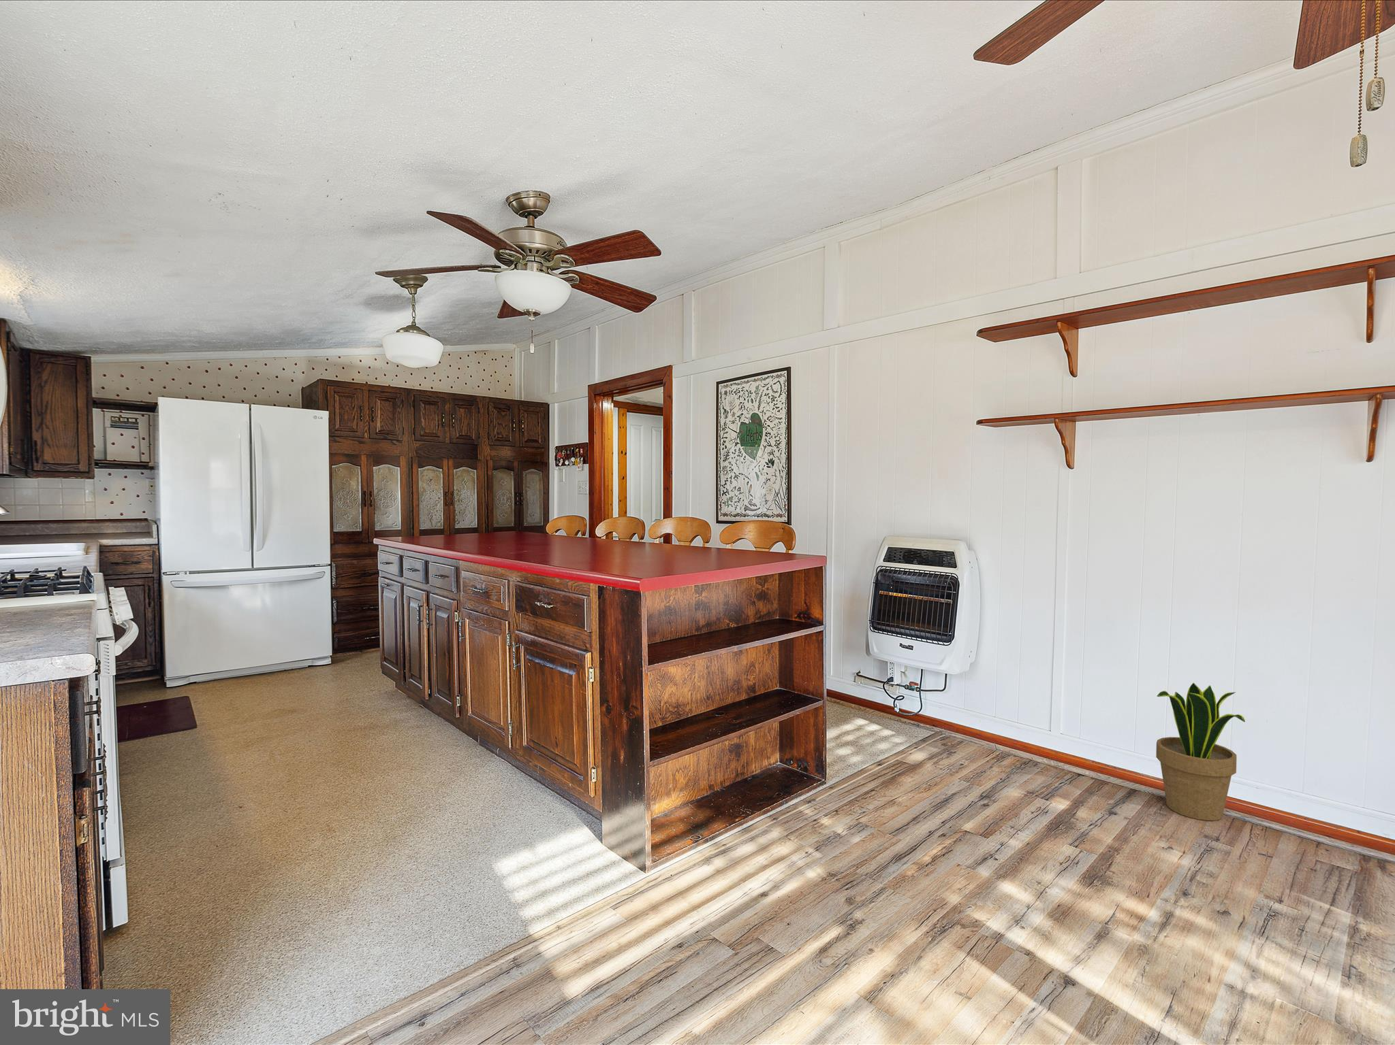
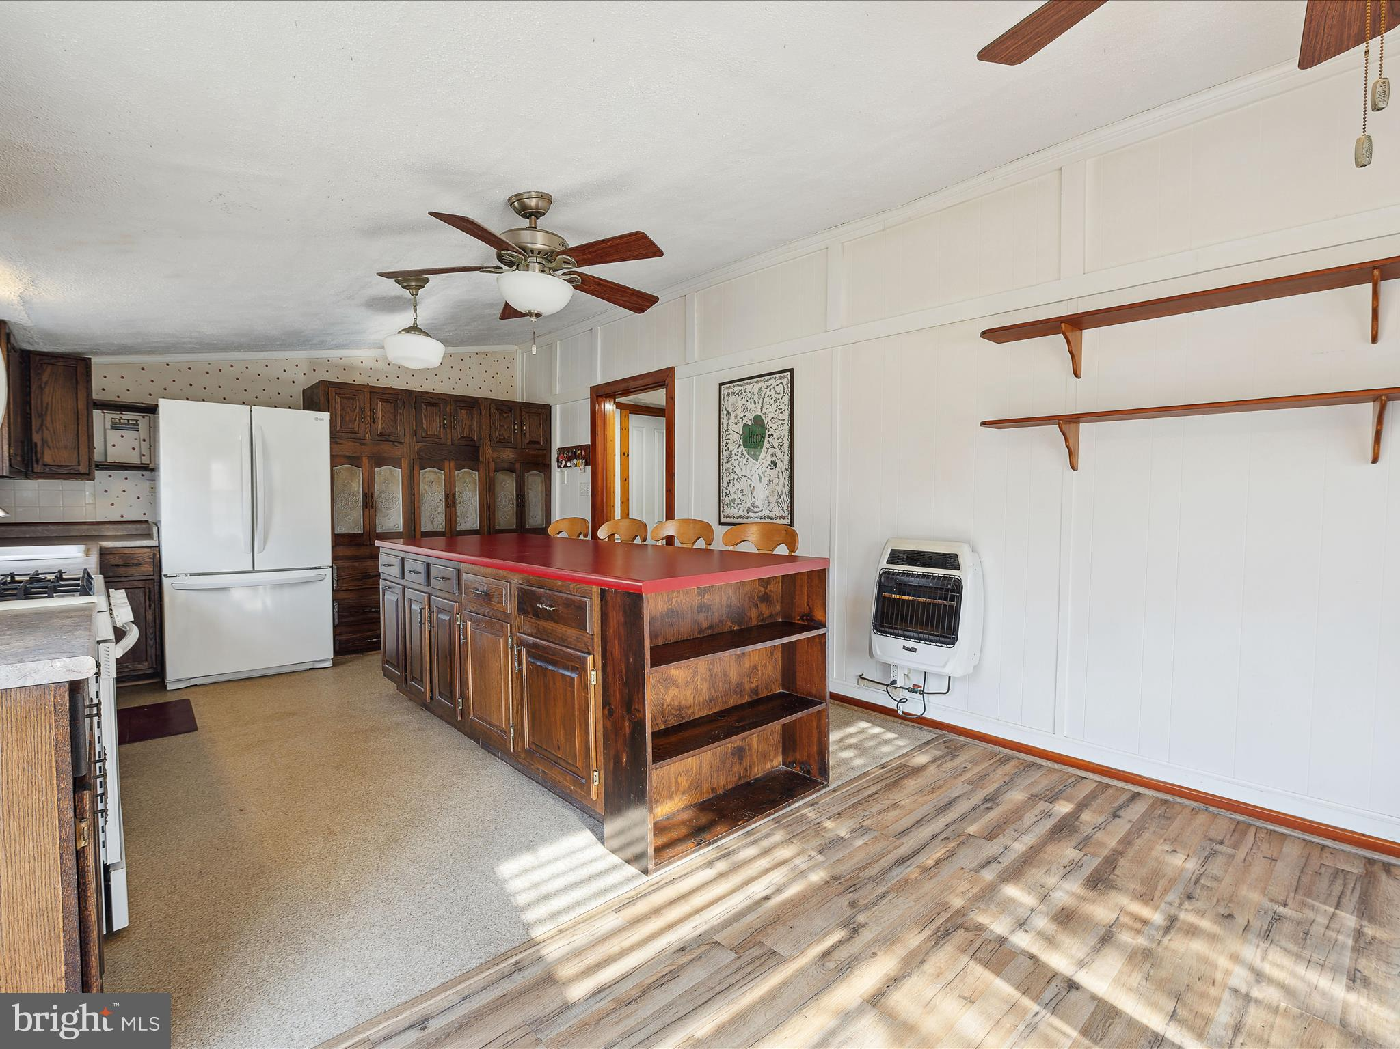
- potted plant (1198, 748)
